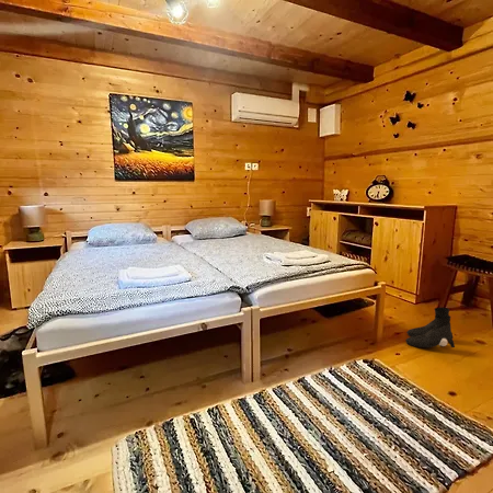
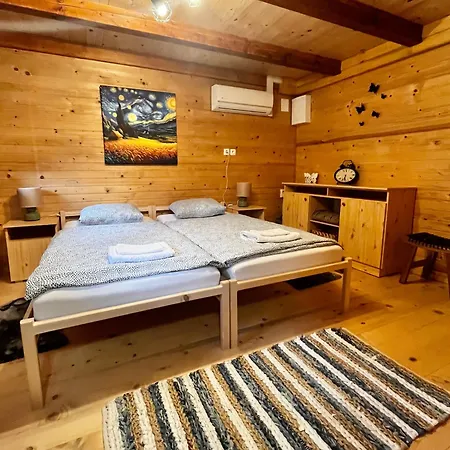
- boots (431, 325)
